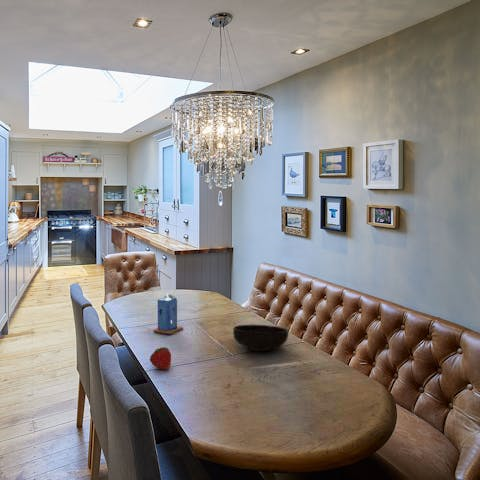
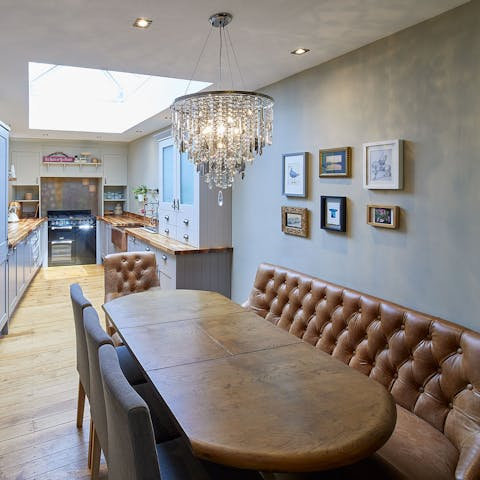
- bowl (260, 337)
- fruit (160, 357)
- candle (168, 311)
